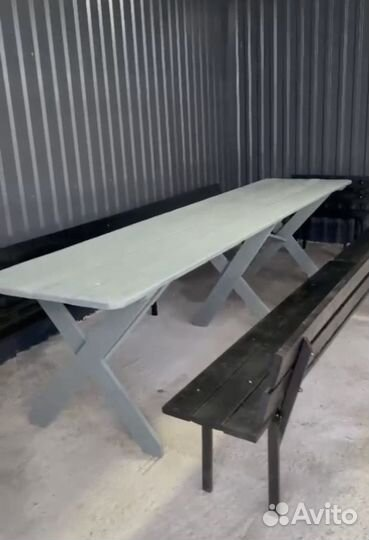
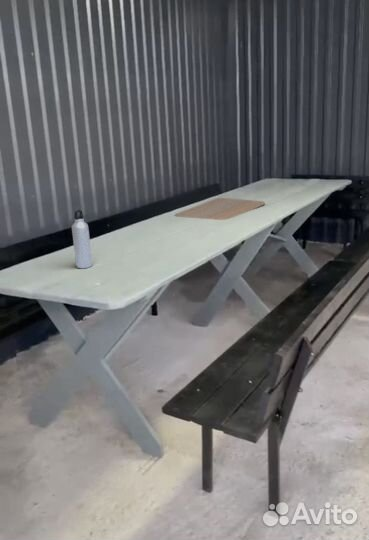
+ water bottle (81, 238)
+ chopping board (221, 208)
